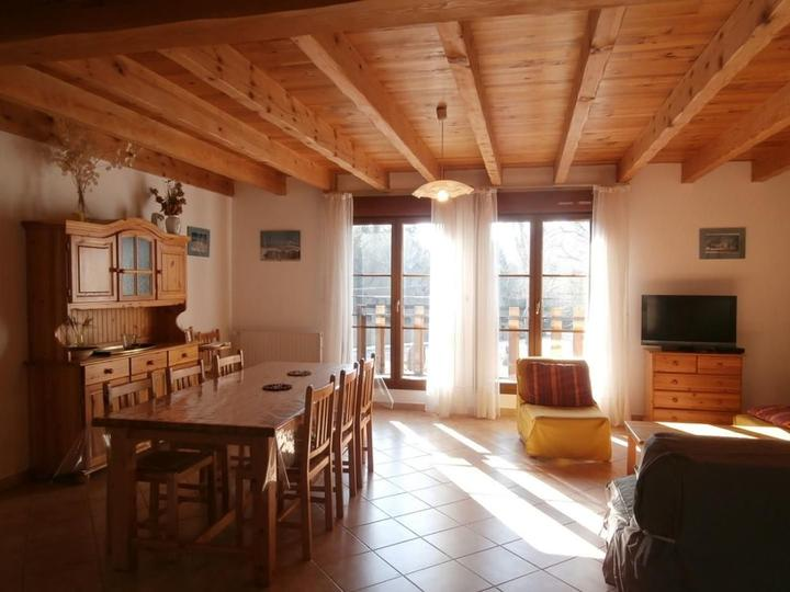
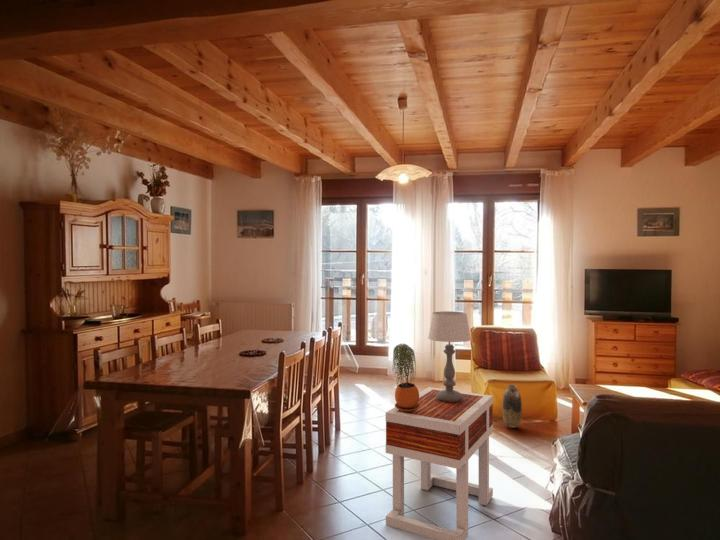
+ table lamp (449, 356)
+ vase (512, 406)
+ side table (439, 456)
+ potted plant (405, 376)
